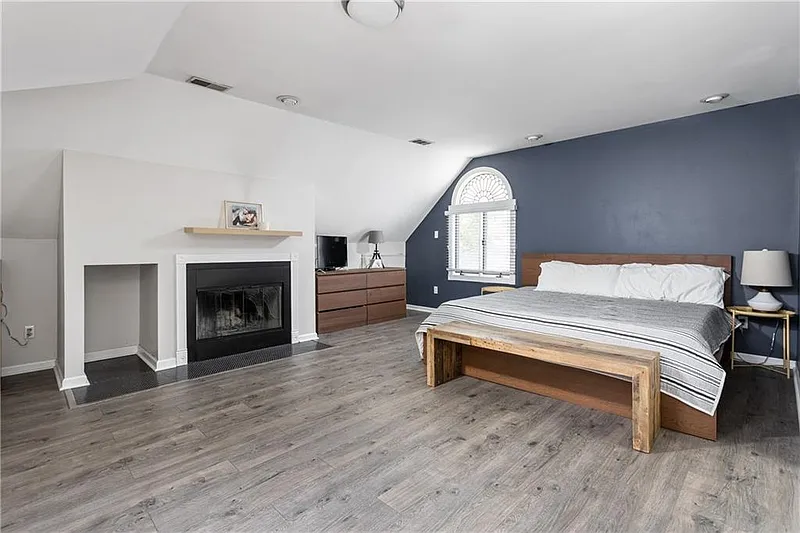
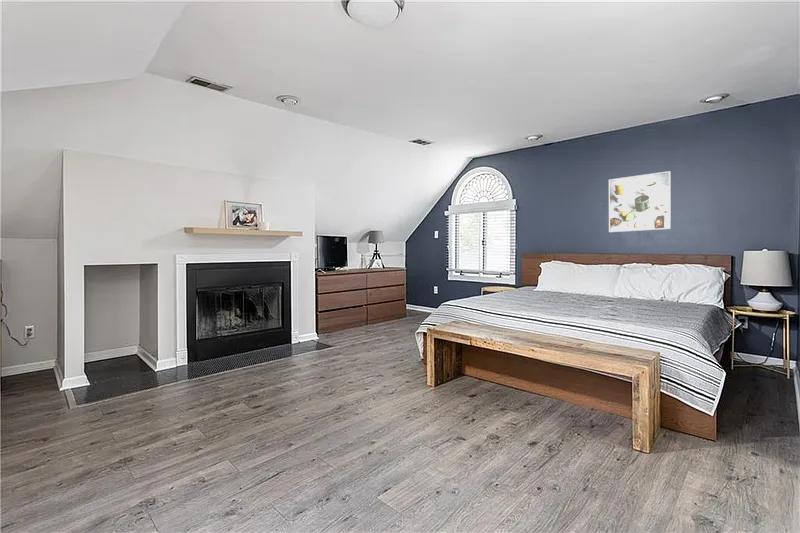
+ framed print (638, 203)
